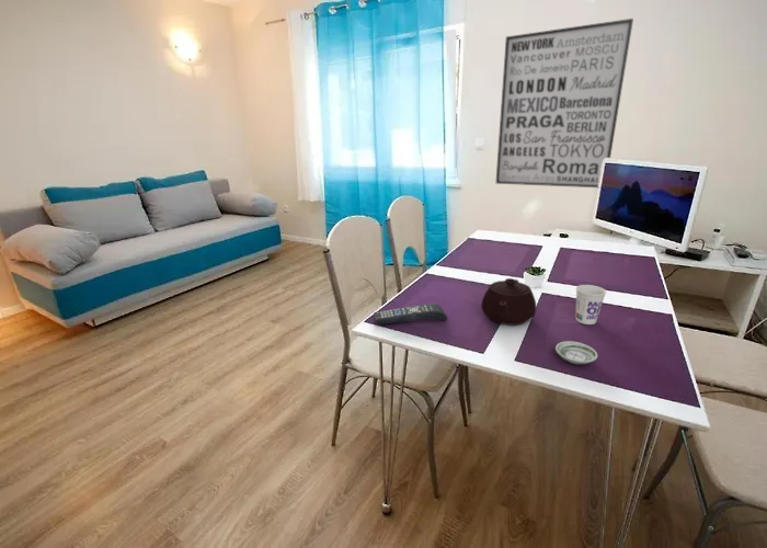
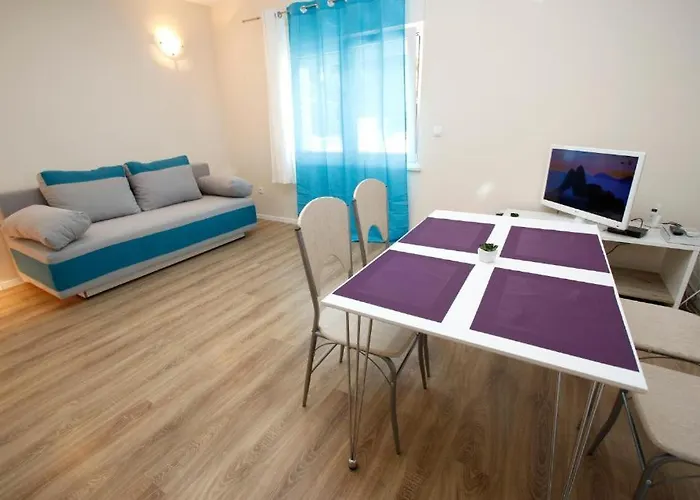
- wall art (556, 112)
- cup (588, 305)
- remote control (410, 313)
- saucer (575, 354)
- teapot (508, 299)
